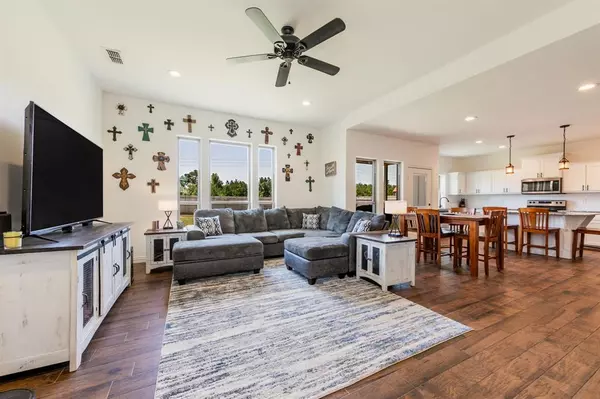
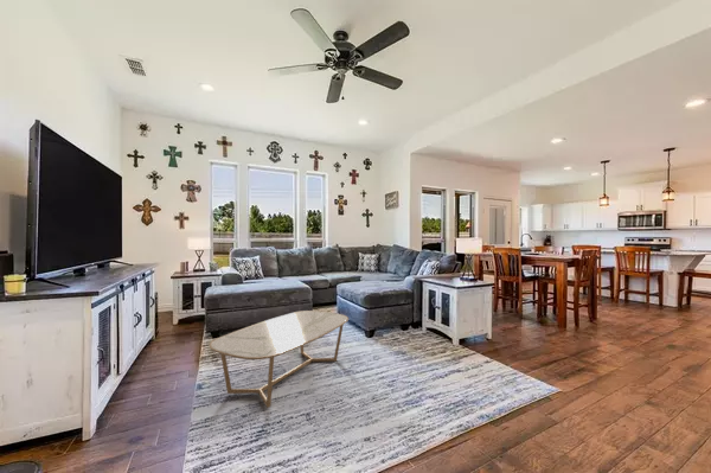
+ coffee table (288, 351)
